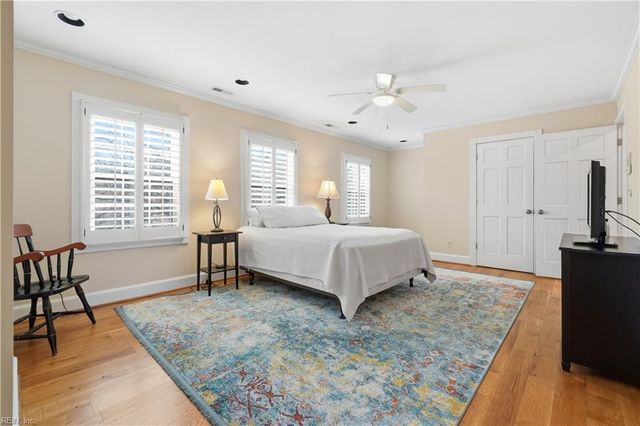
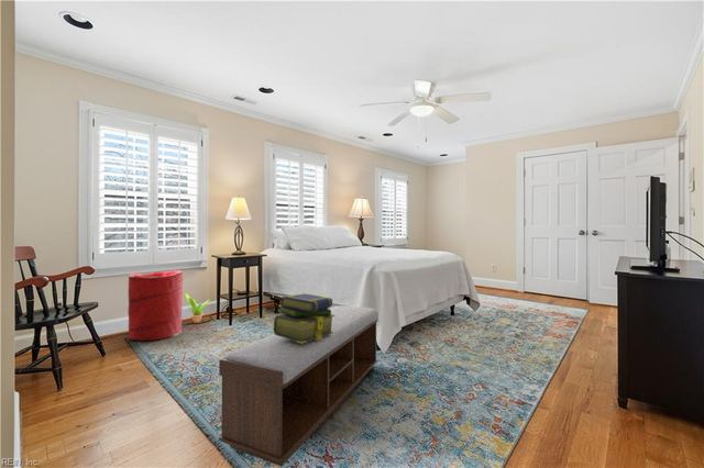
+ stack of books (304, 315)
+ laundry hamper (156, 302)
+ bench (318, 361)
+ potted plant (197, 308)
